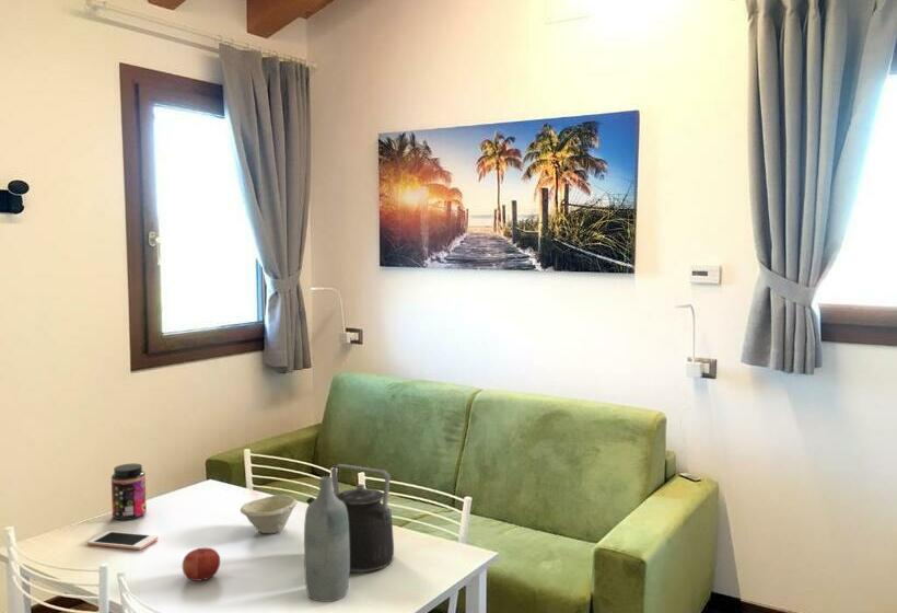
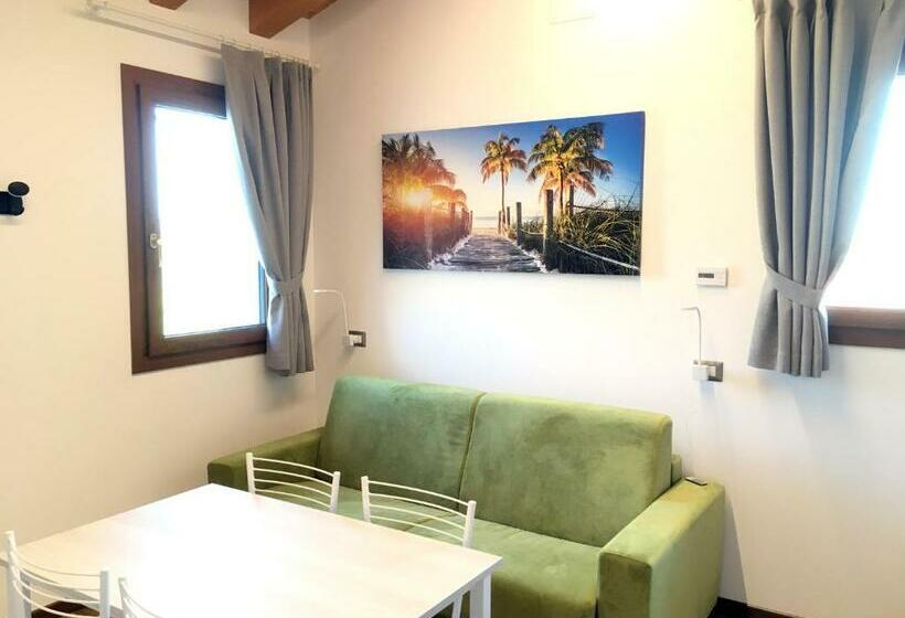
- cell phone (123, 540)
- bowl (269, 516)
- bottle (326, 535)
- jar (128, 490)
- kettle (347, 511)
- fruit (201, 562)
